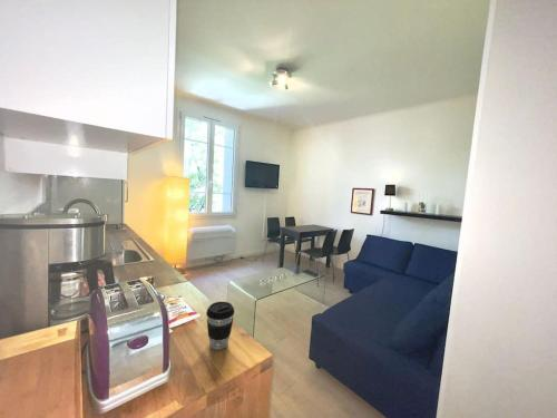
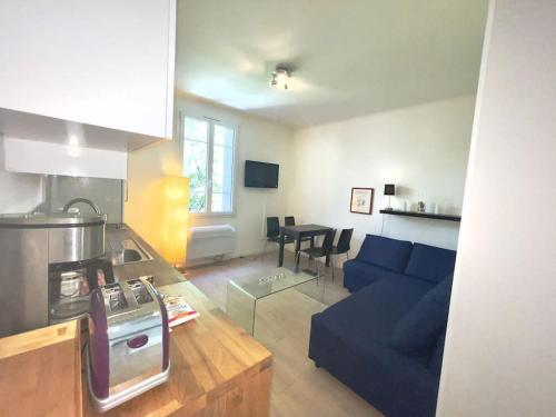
- coffee cup (219, 324)
